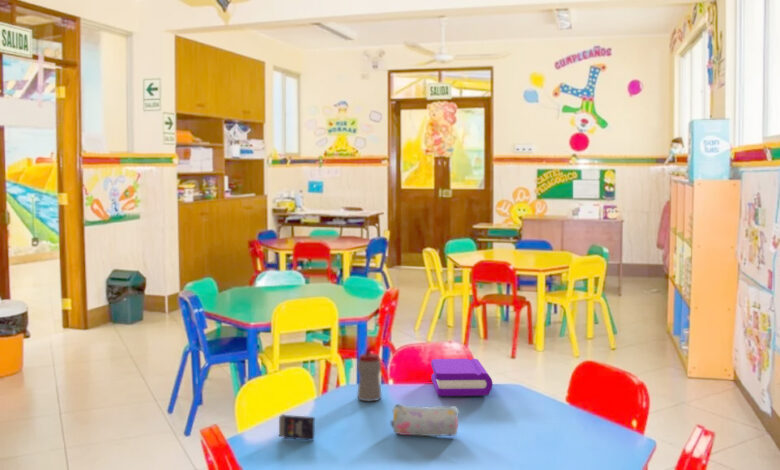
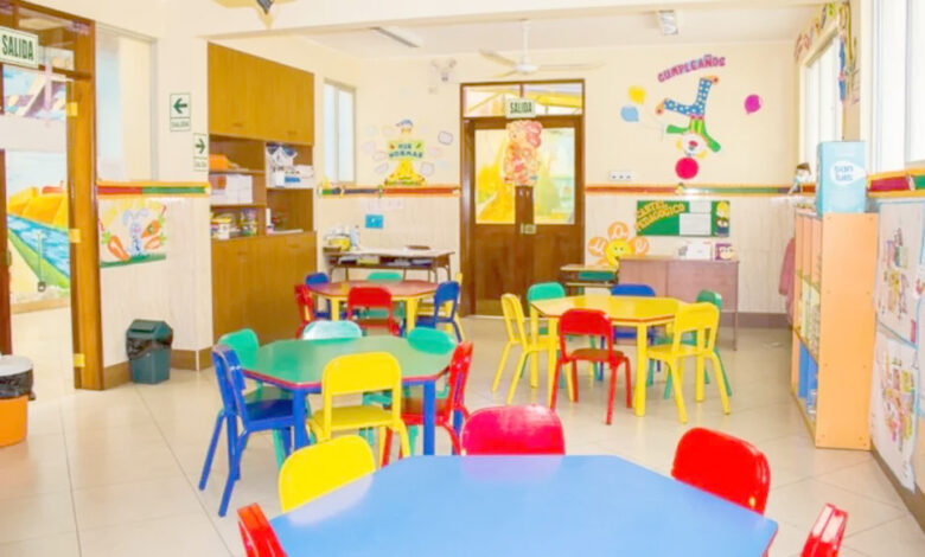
- pencil case (425, 419)
- sippy cup (369, 373)
- book (460, 376)
- crayon box (296, 426)
